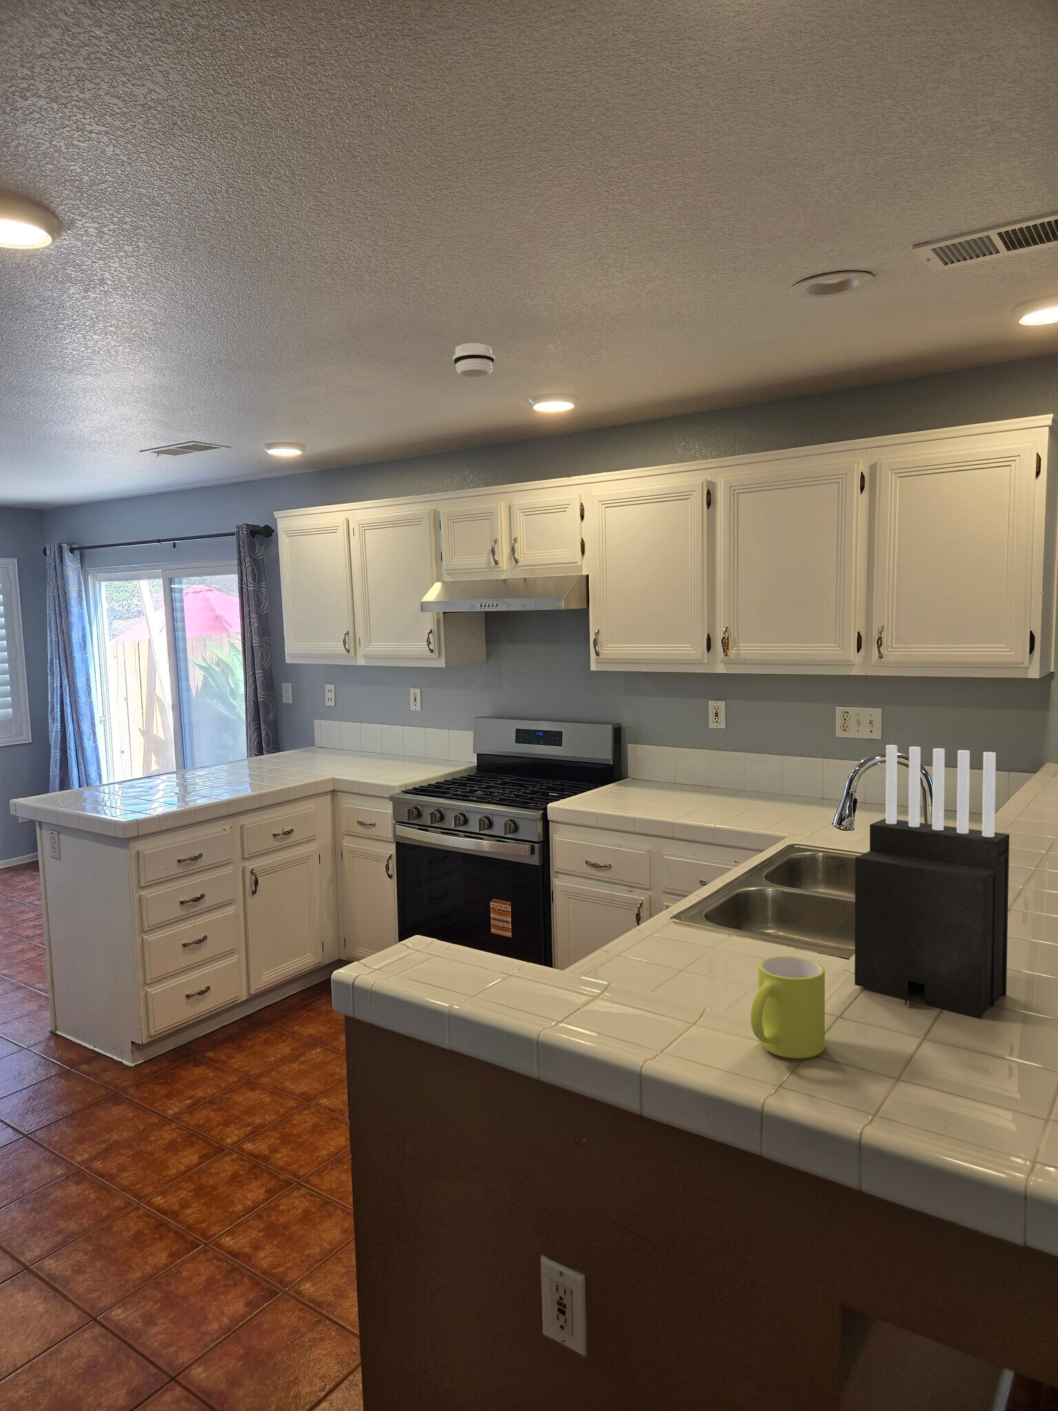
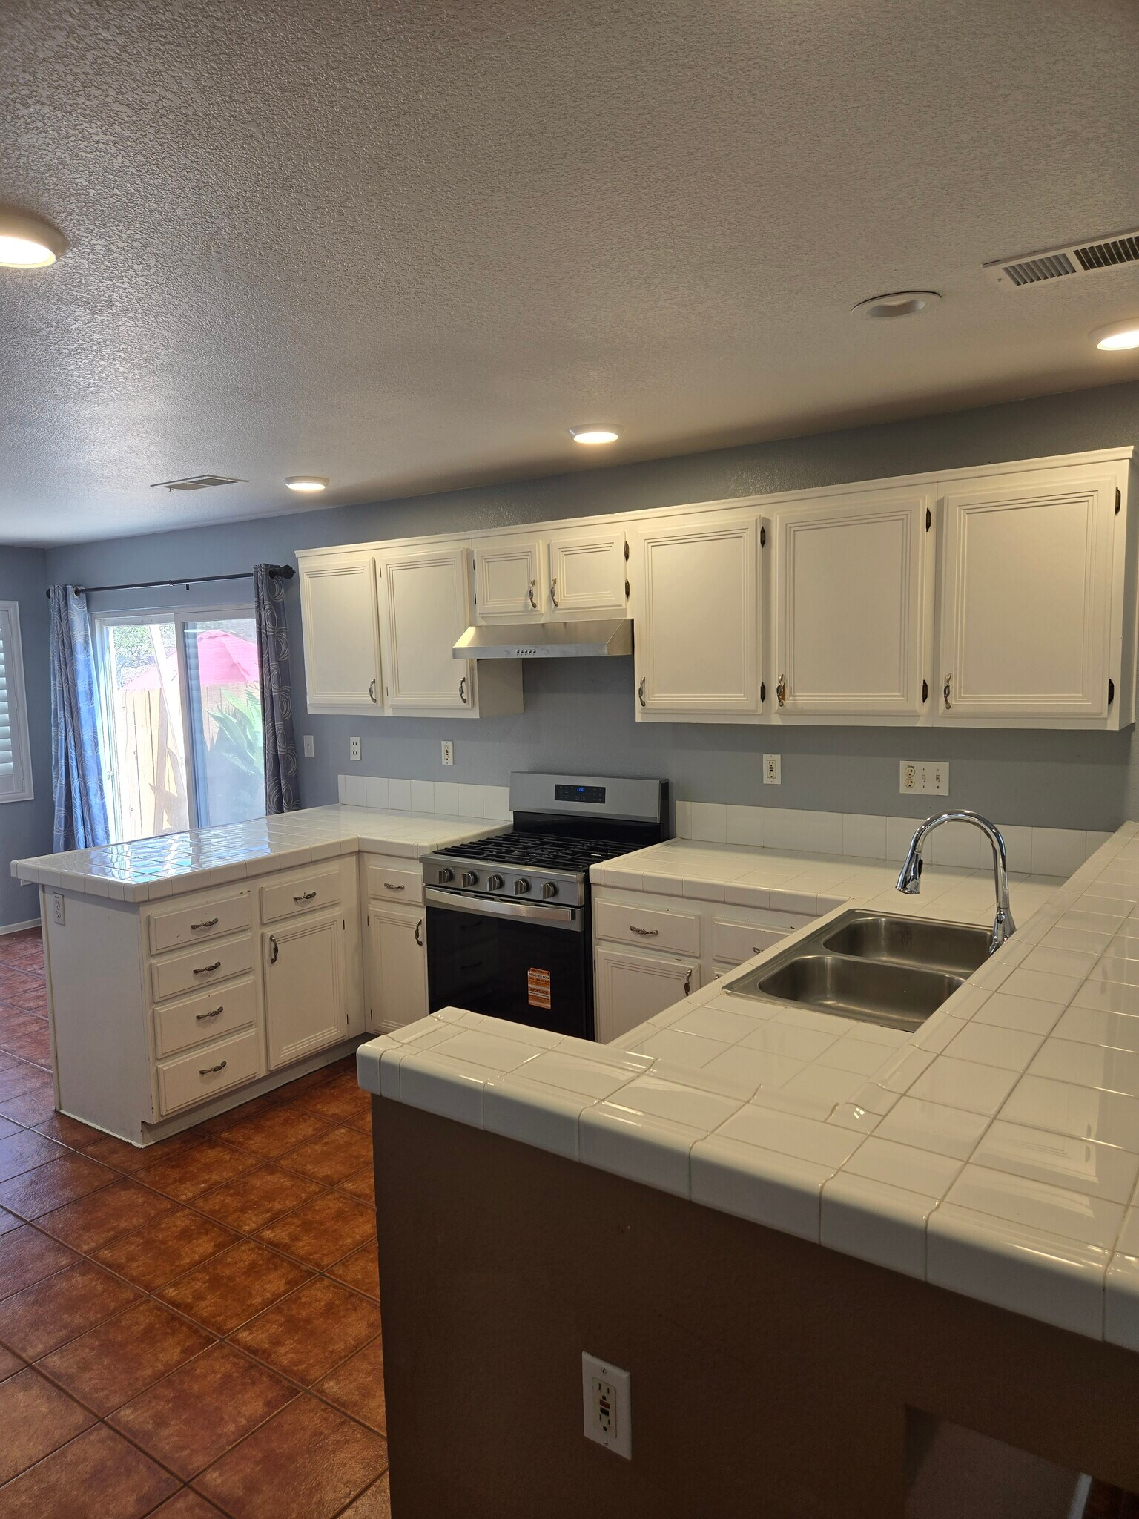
- mug (782, 1011)
- knife block (927, 873)
- smoke detector (473, 360)
